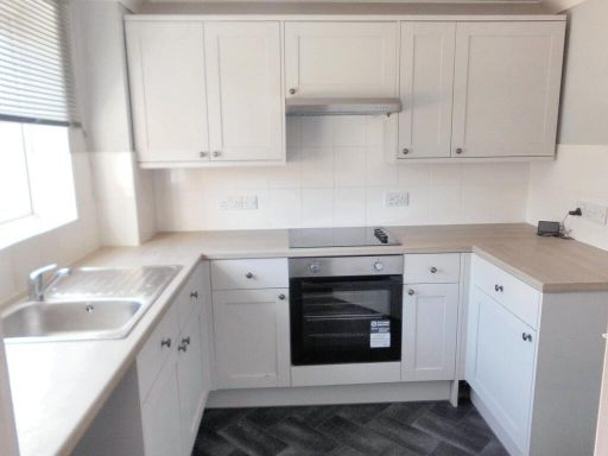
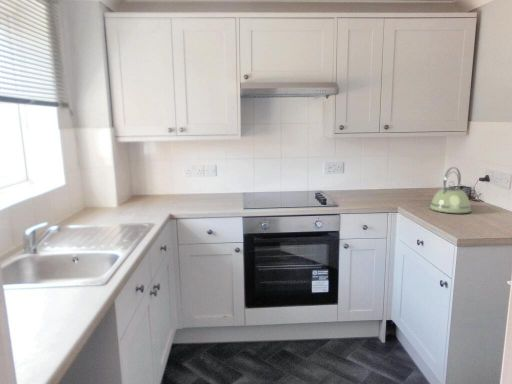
+ kettle (453, 188)
